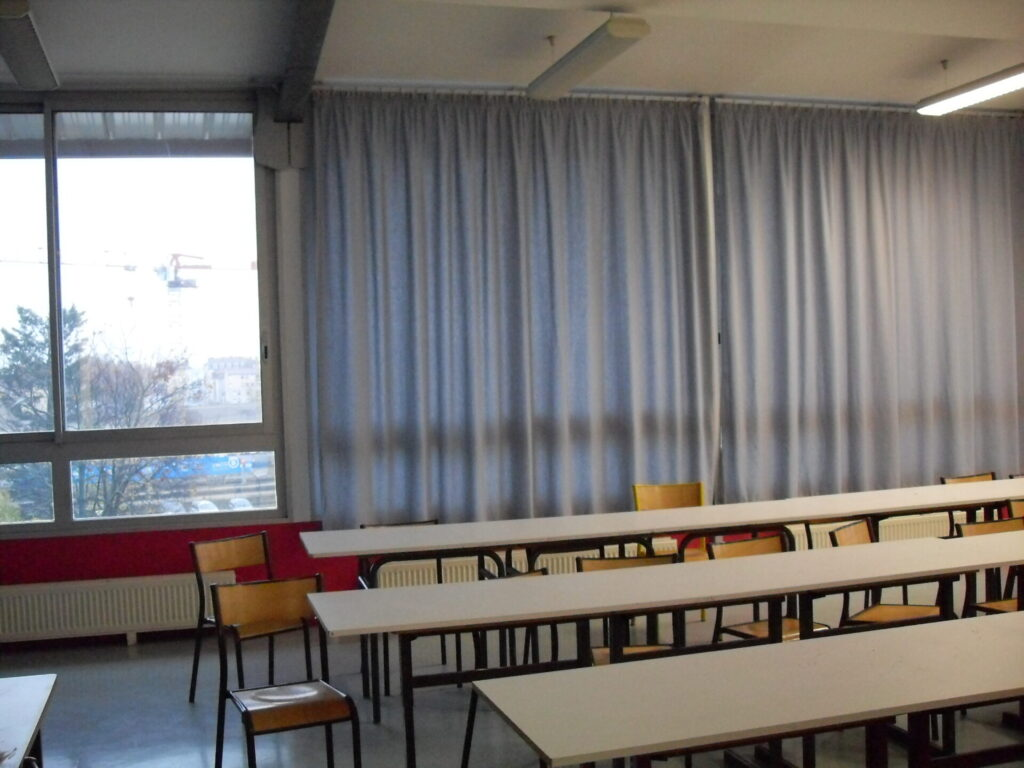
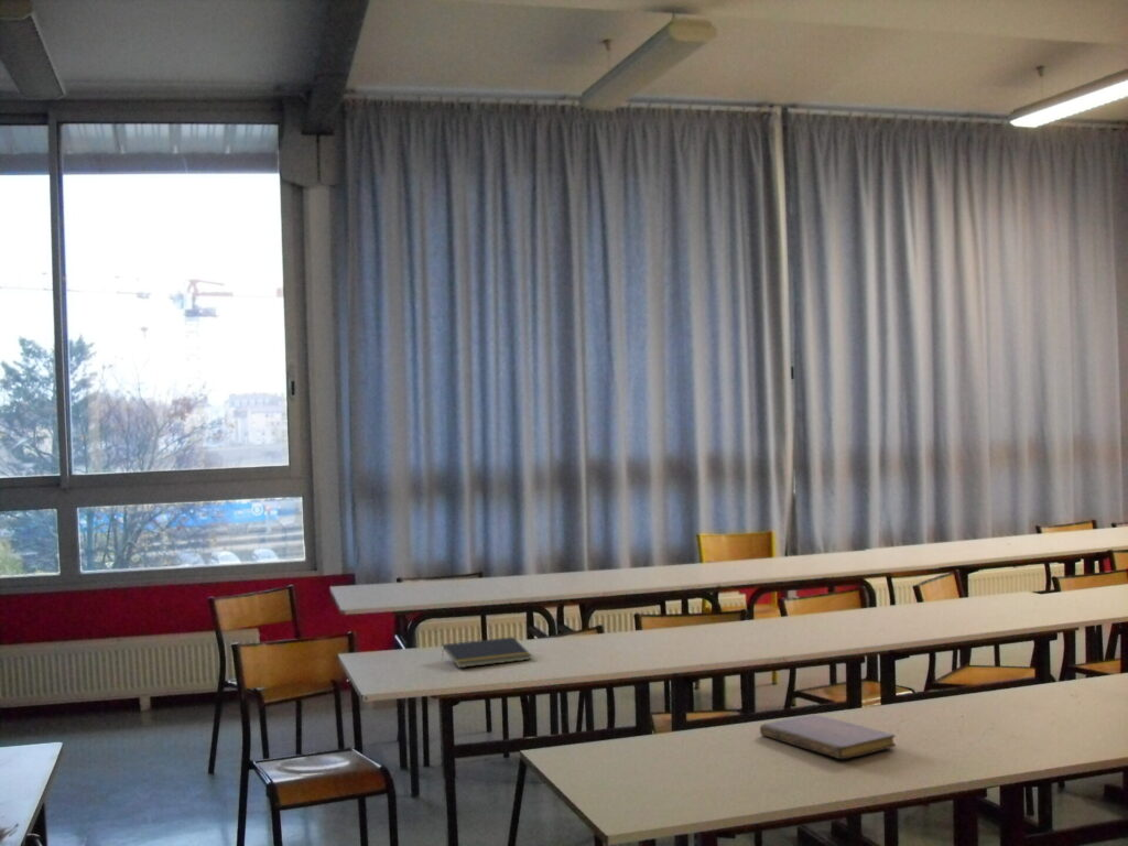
+ notepad (487, 651)
+ notebook (826, 735)
